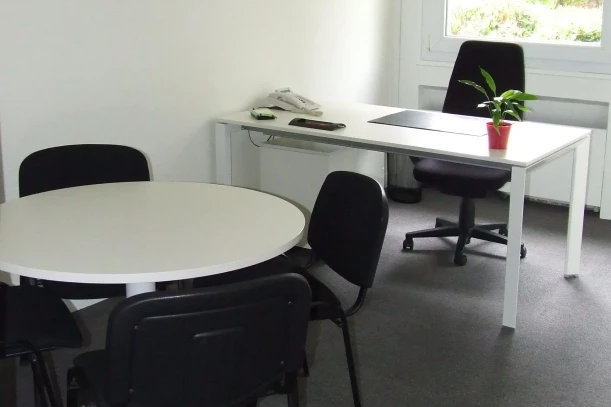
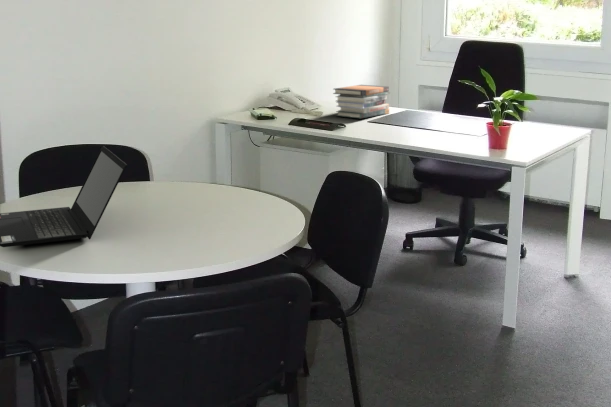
+ laptop computer (54, 208)
+ book stack (361, 101)
